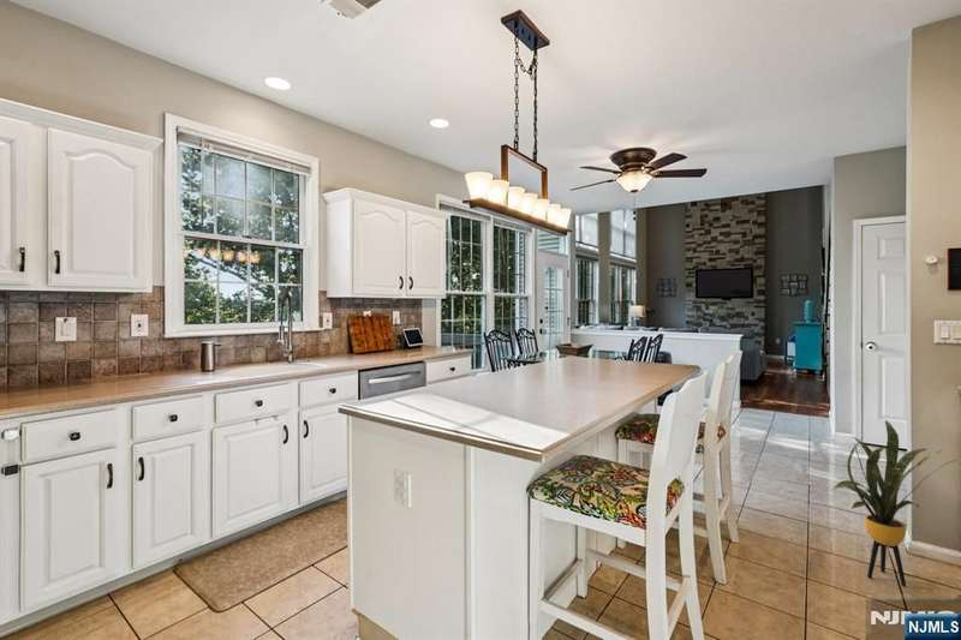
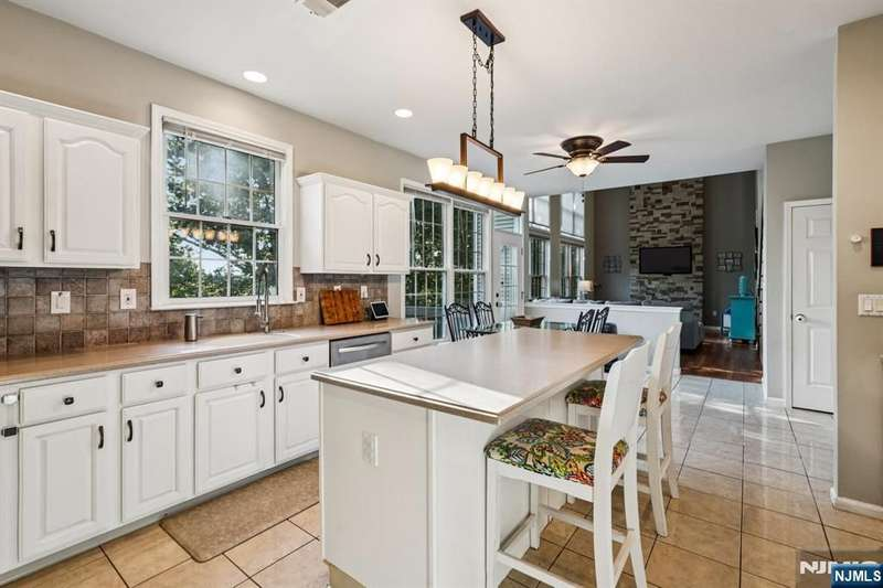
- house plant (893, 503)
